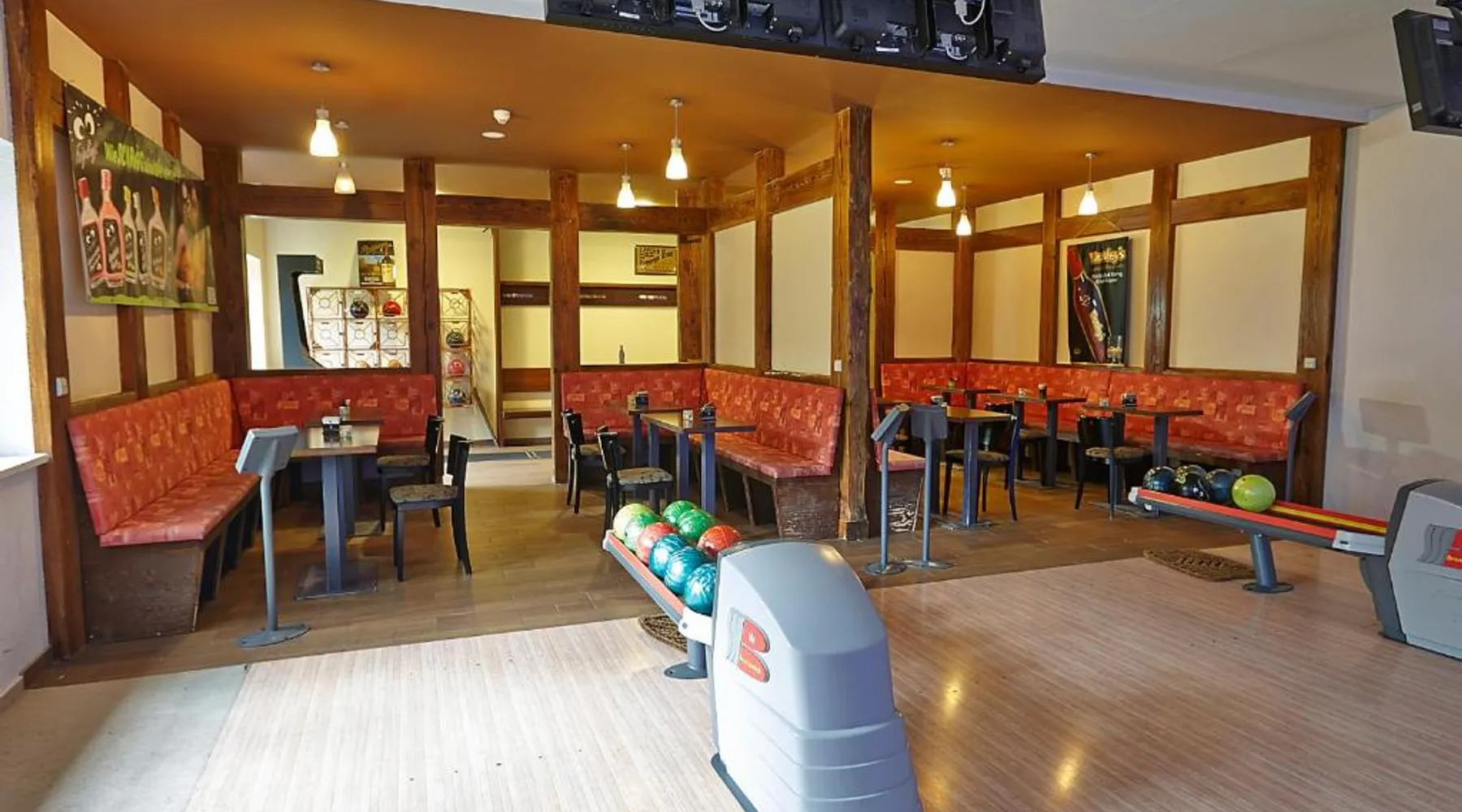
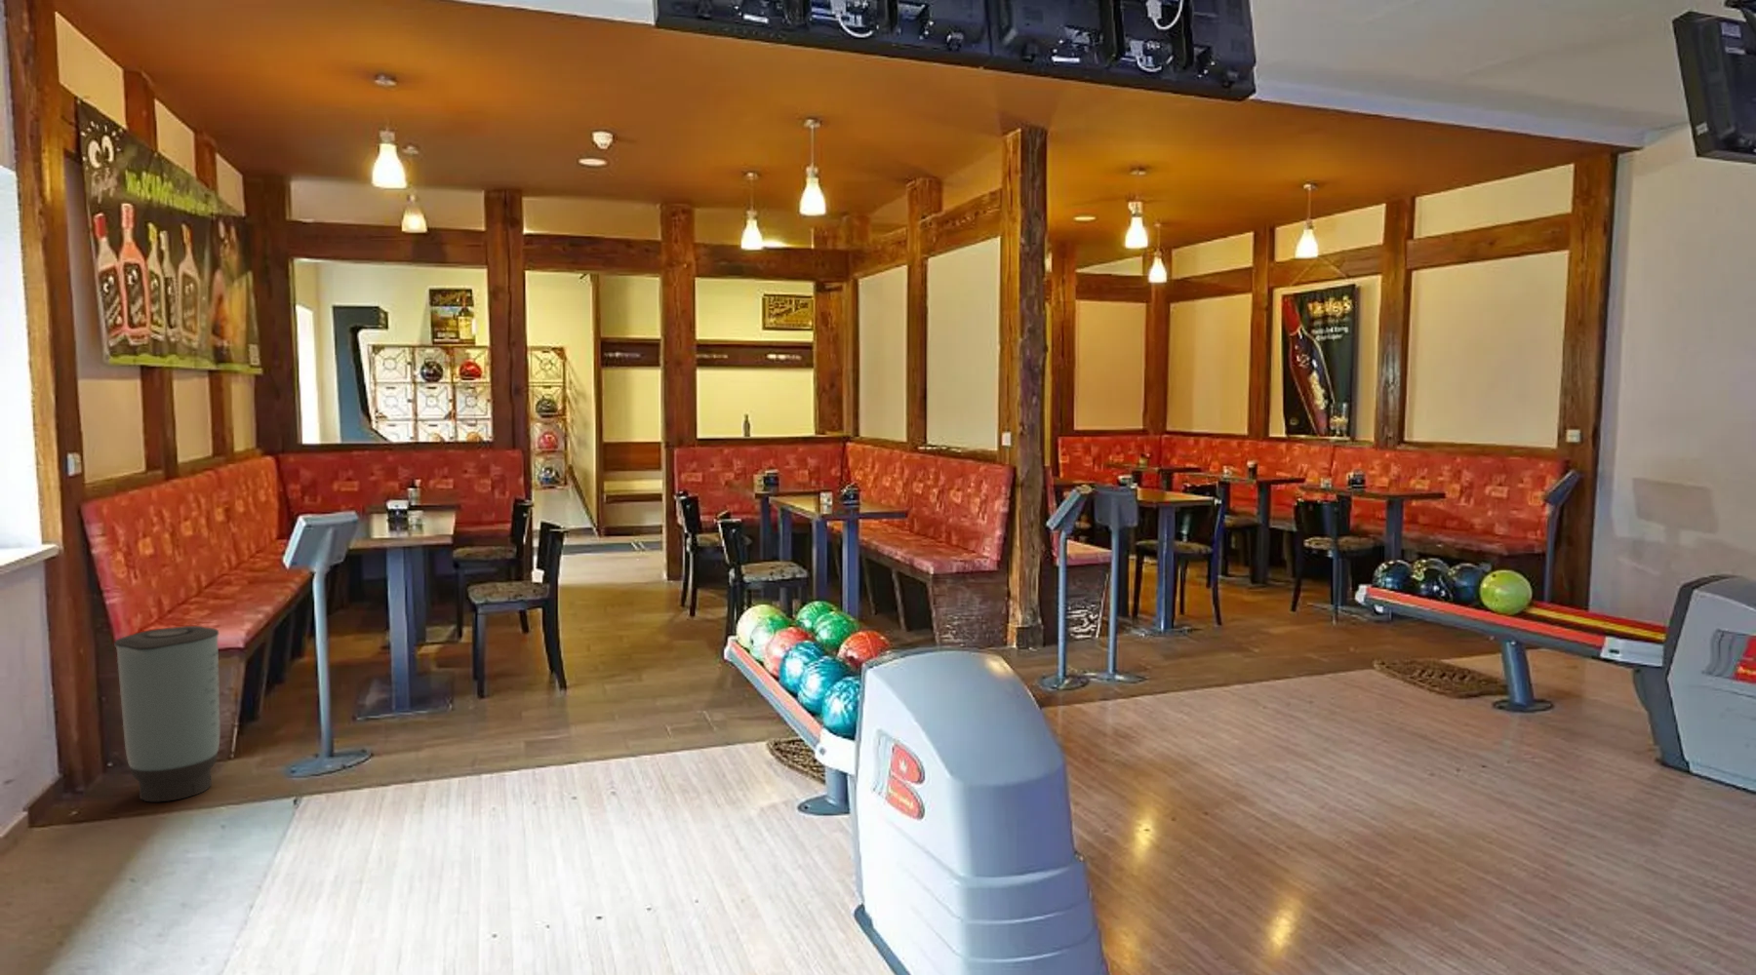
+ trash can (174, 710)
